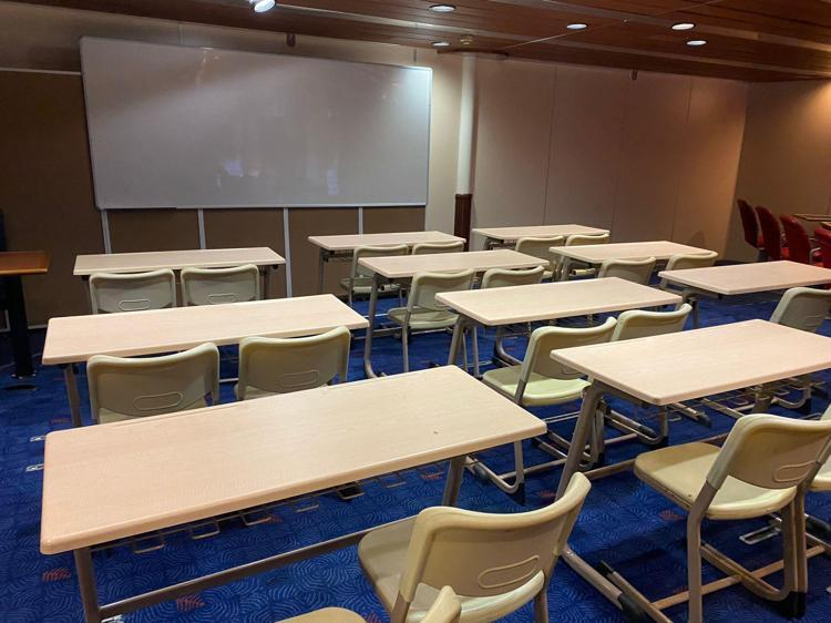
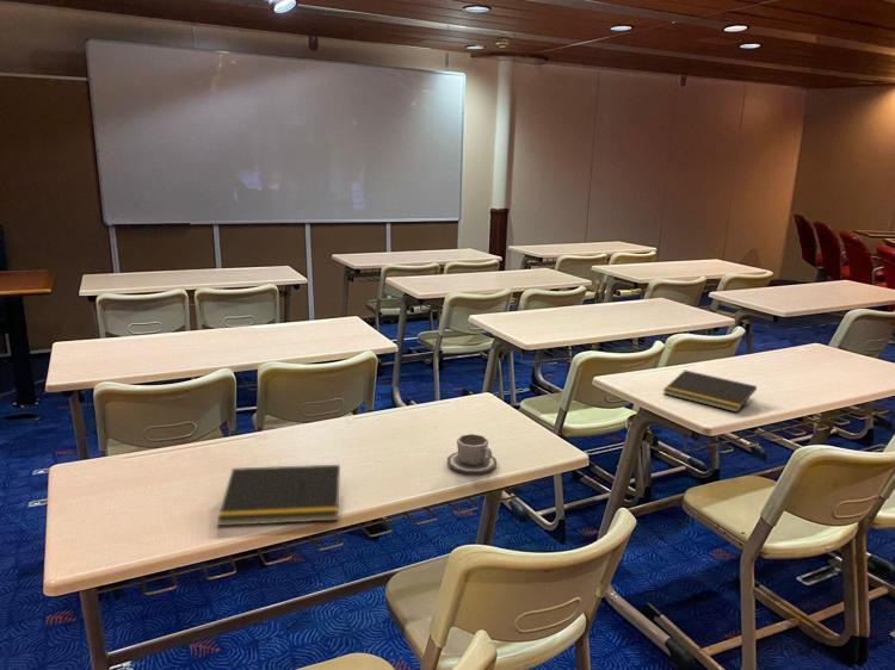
+ cup (471, 452)
+ notepad (709, 389)
+ notepad (283, 492)
